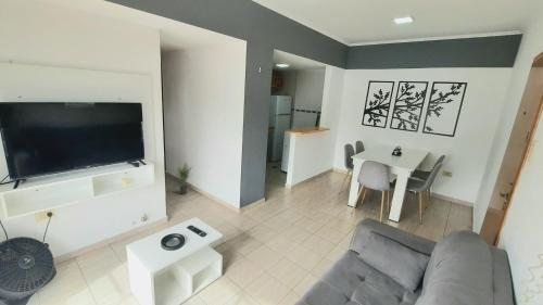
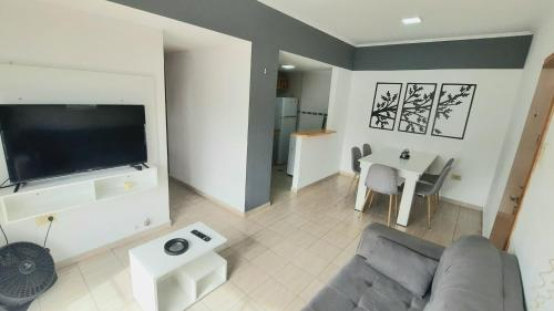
- potted plant (182, 177)
